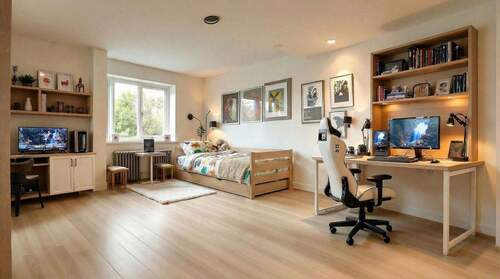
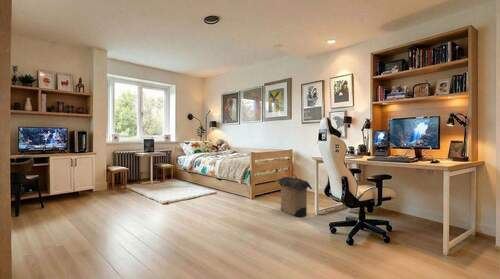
+ laundry hamper (294, 191)
